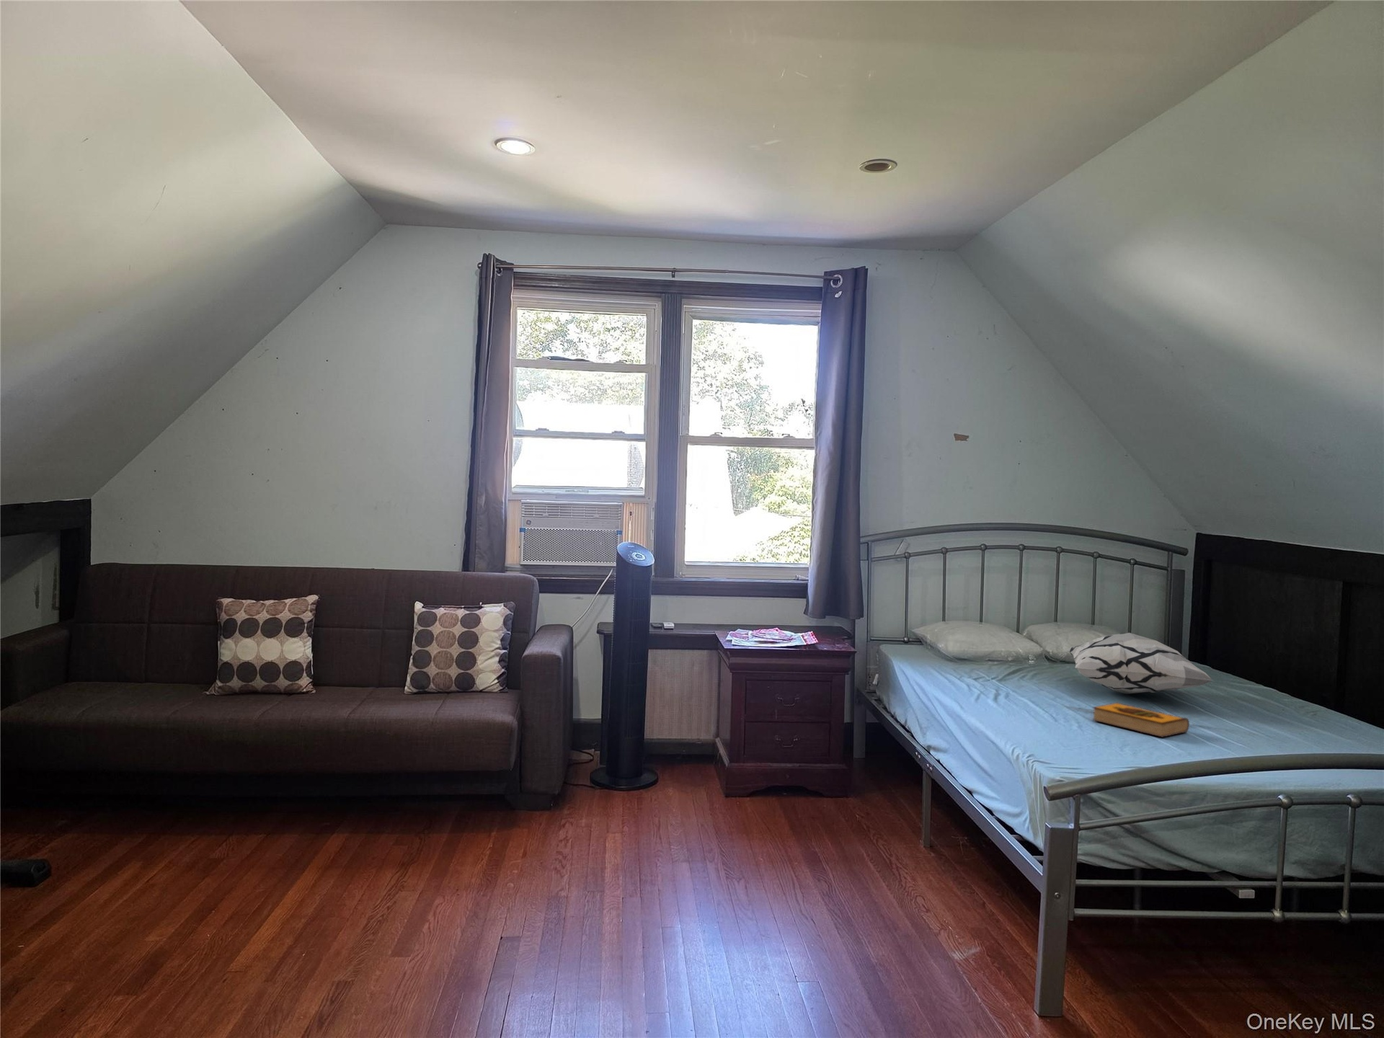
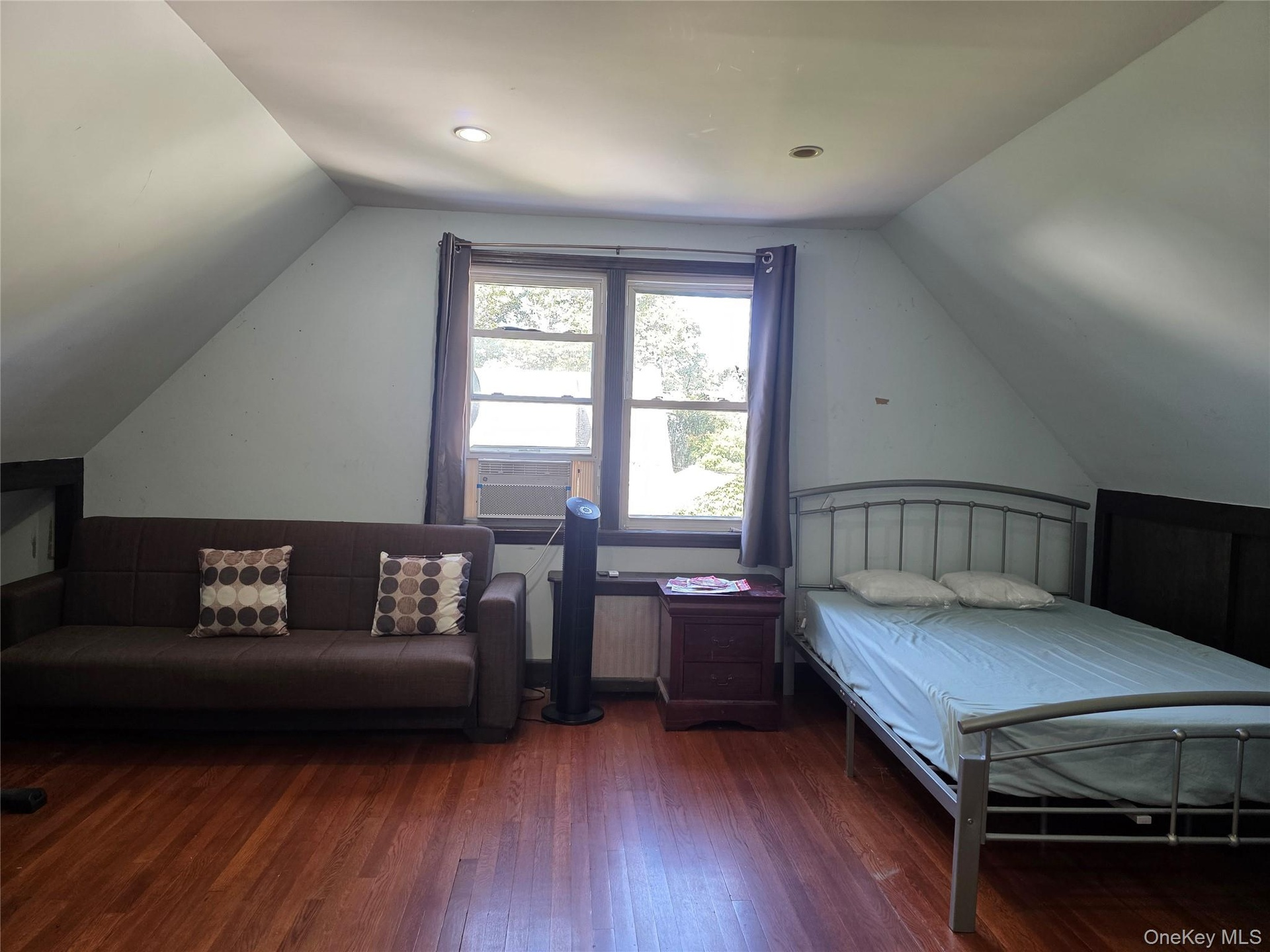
- decorative pillow (1133, 664)
- hardback book (1140, 719)
